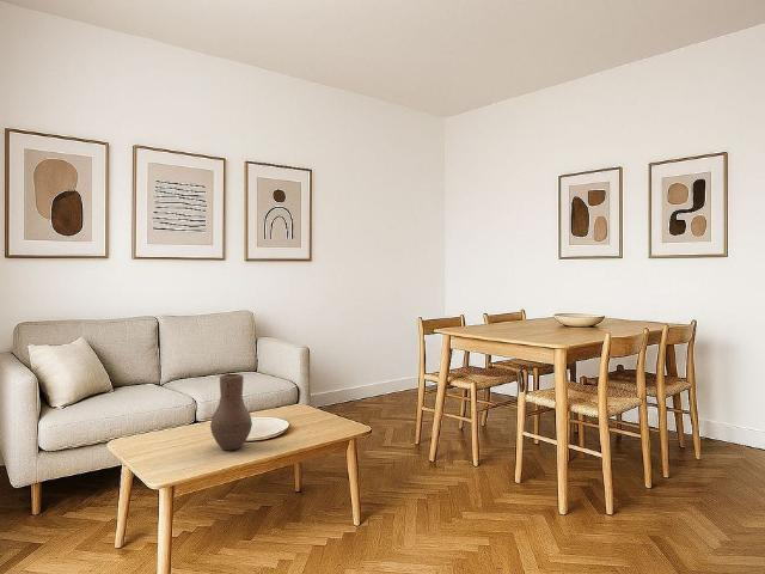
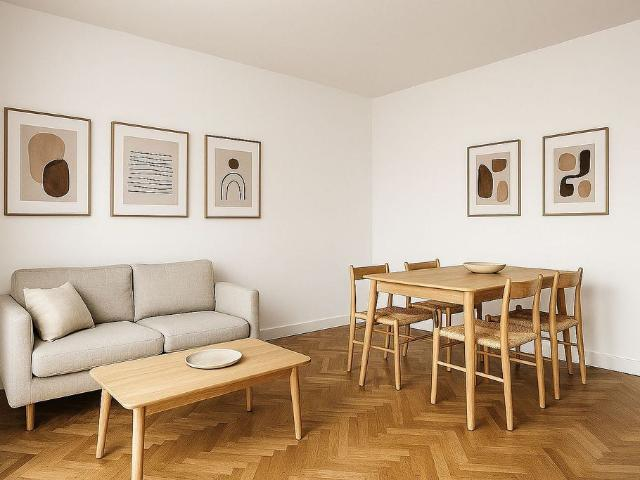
- vase (231, 410)
